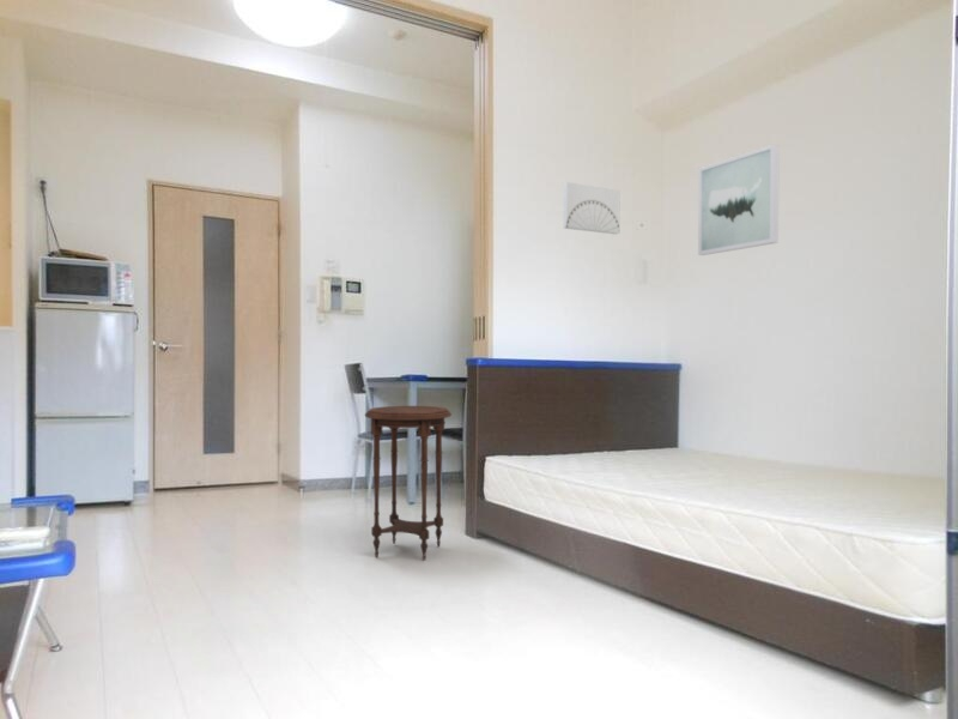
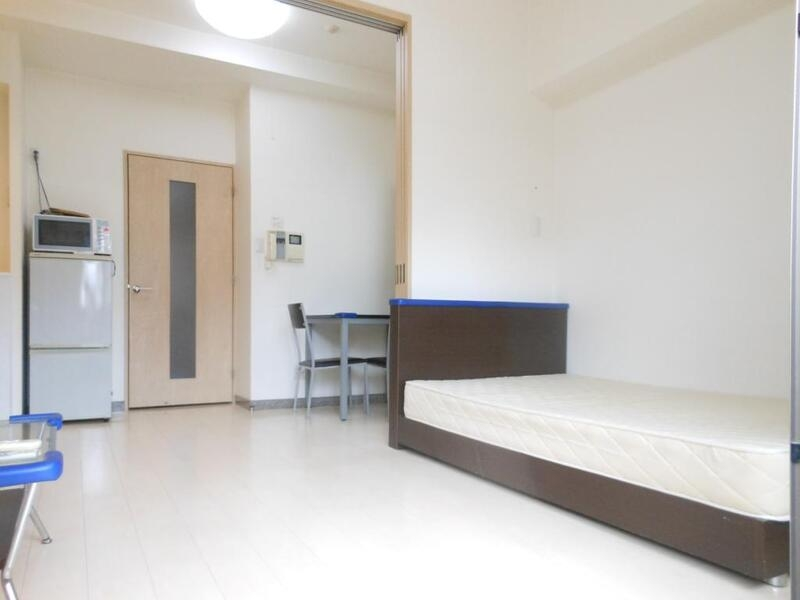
- side table (395, 481)
- wall art (735, 203)
- wall art (592, 209)
